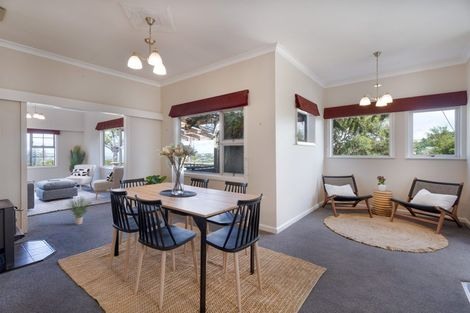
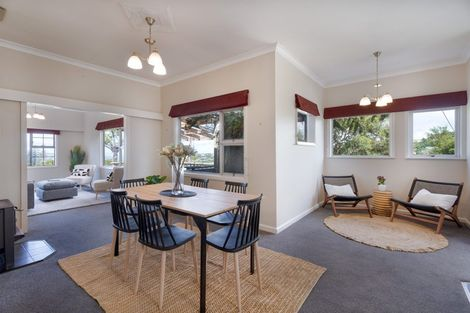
- potted plant (79, 210)
